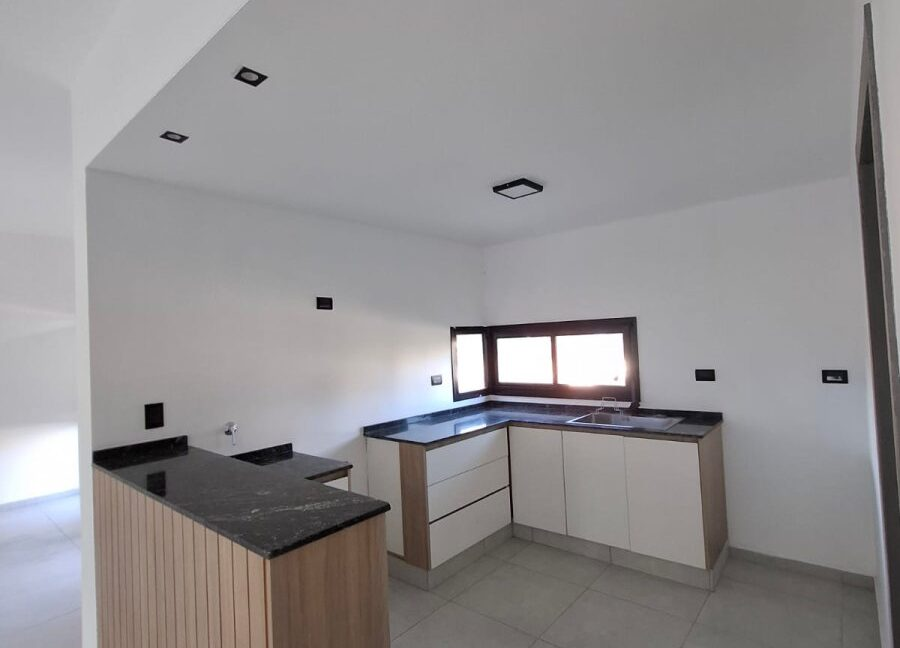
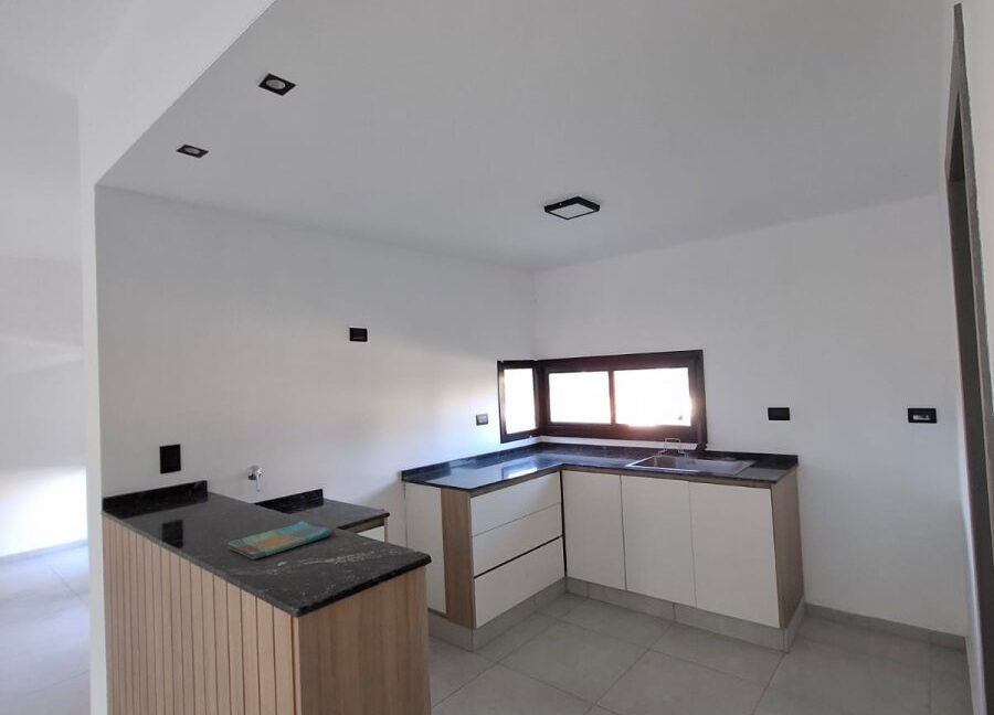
+ dish towel (281, 537)
